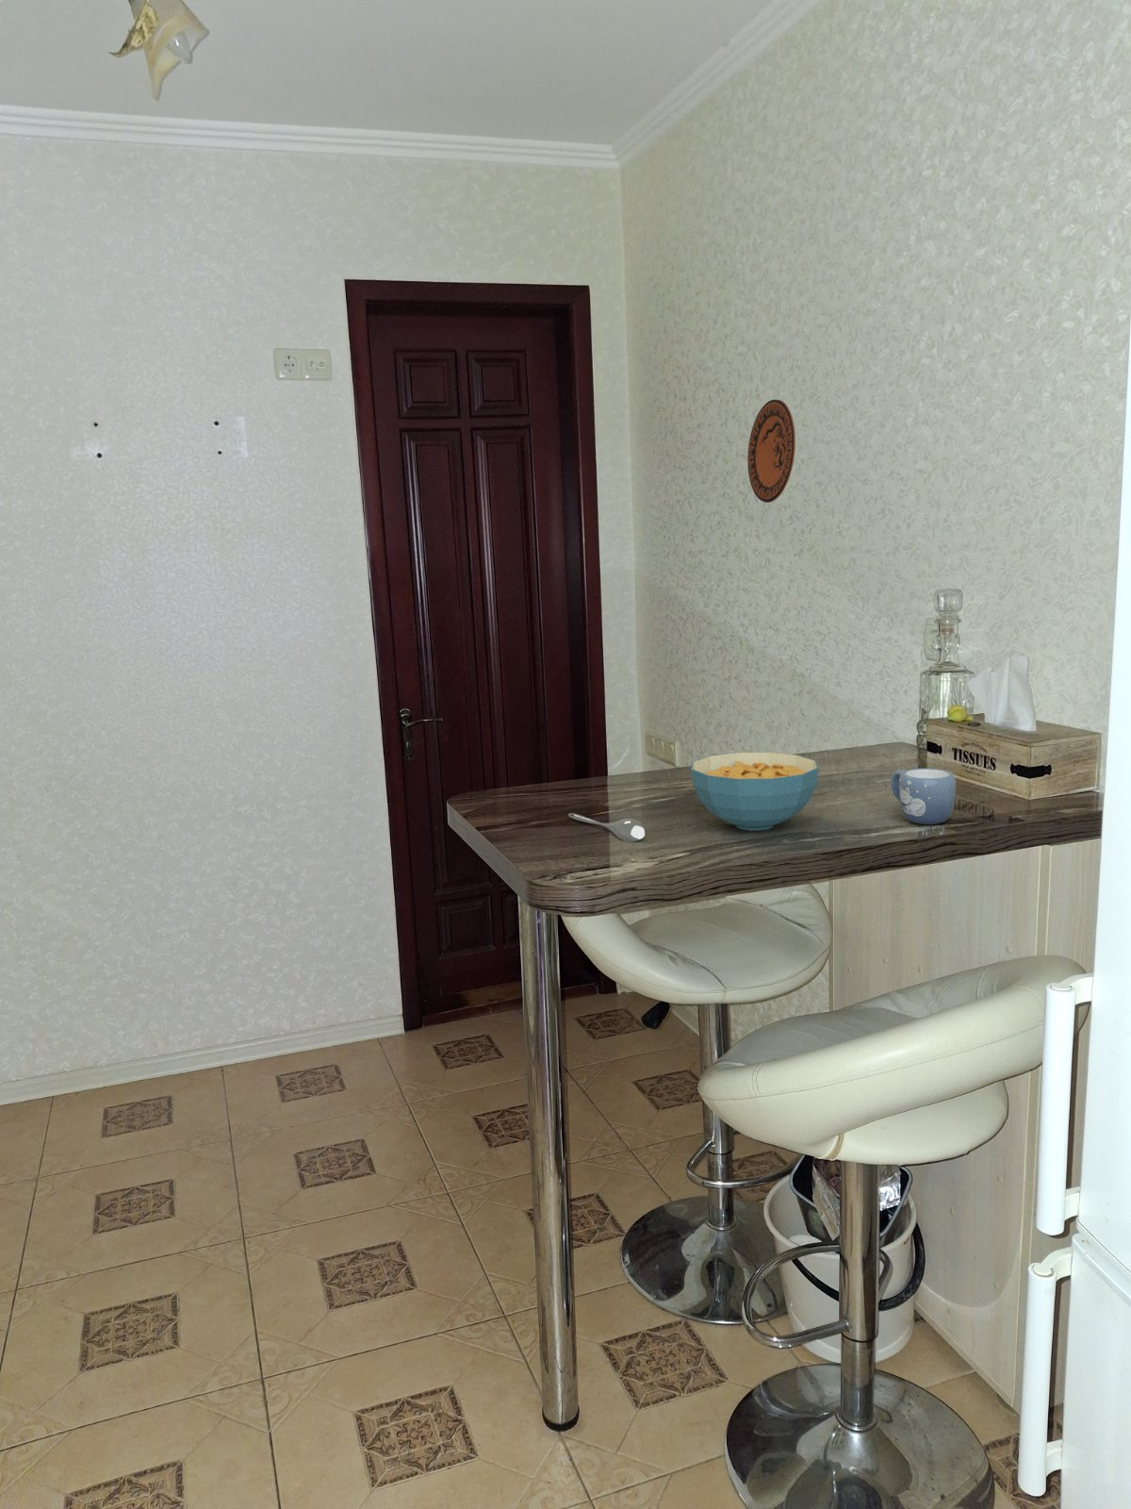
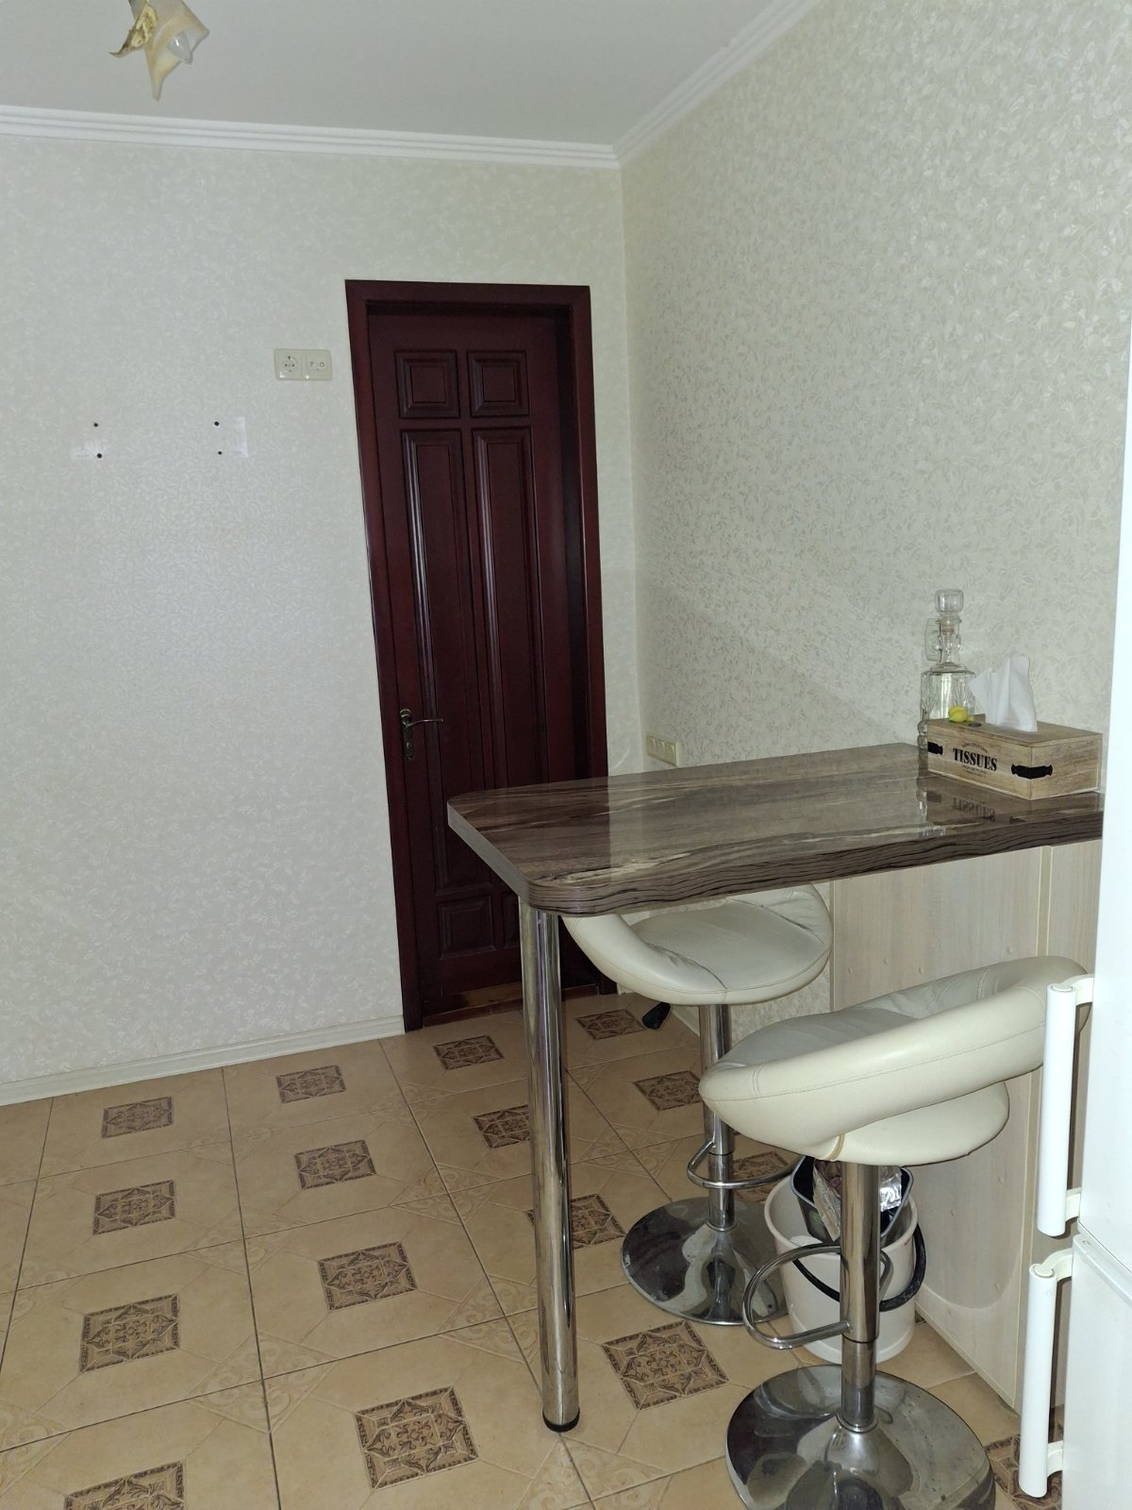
- decorative plate (772, 450)
- soupspoon (600, 822)
- mug (920, 794)
- cereal bowl (754, 795)
